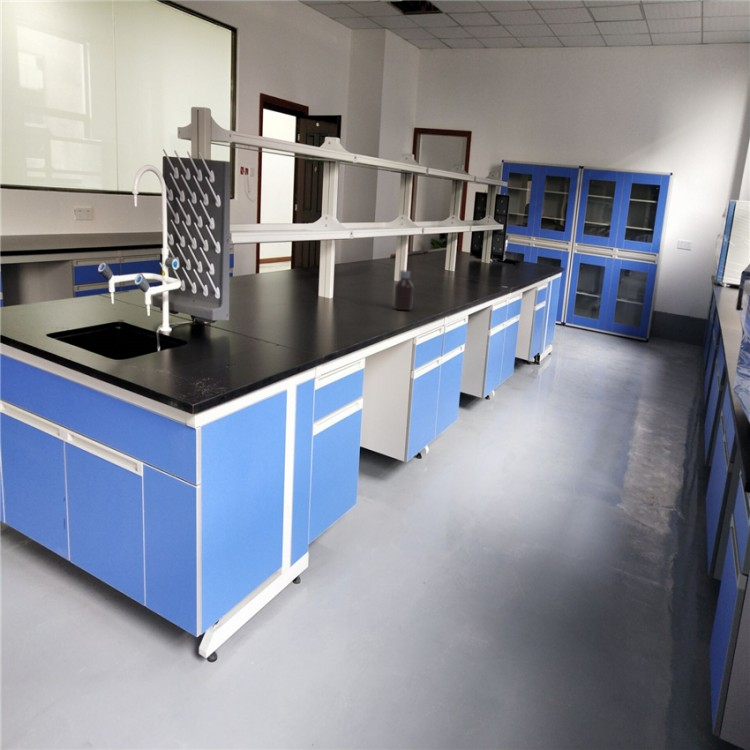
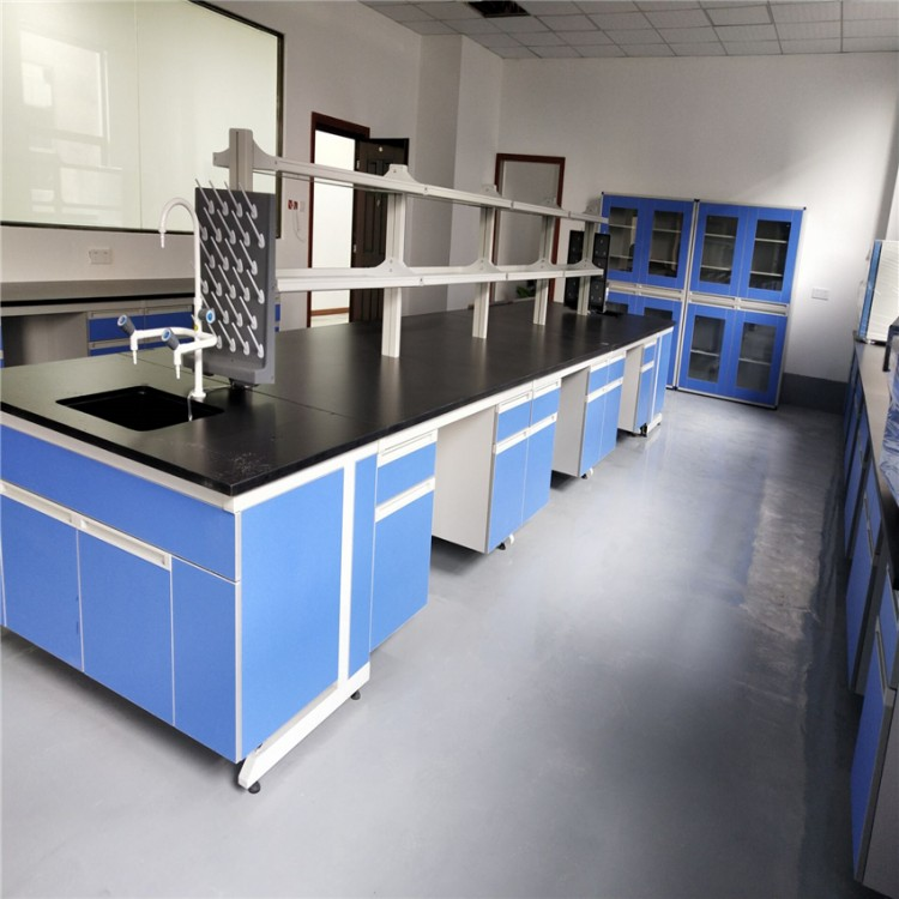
- bottle (403, 290)
